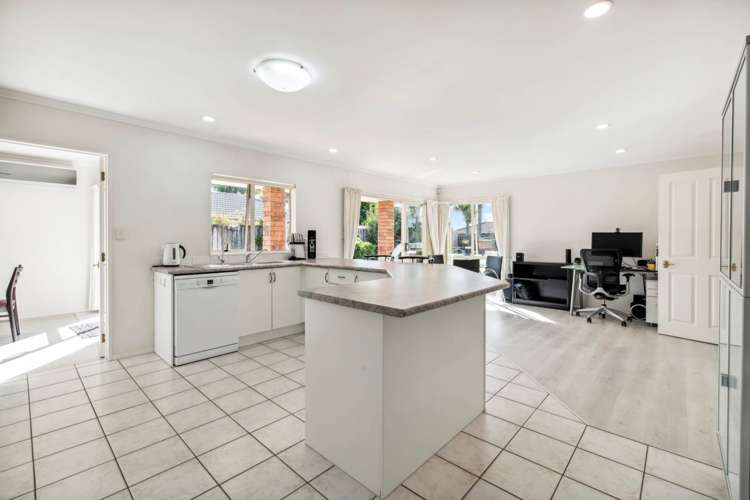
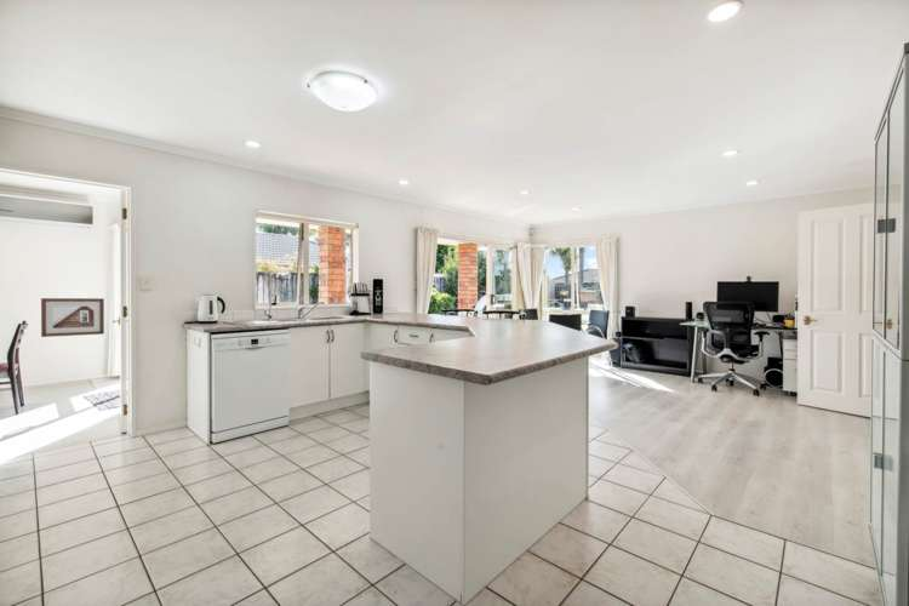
+ picture frame (73, 316)
